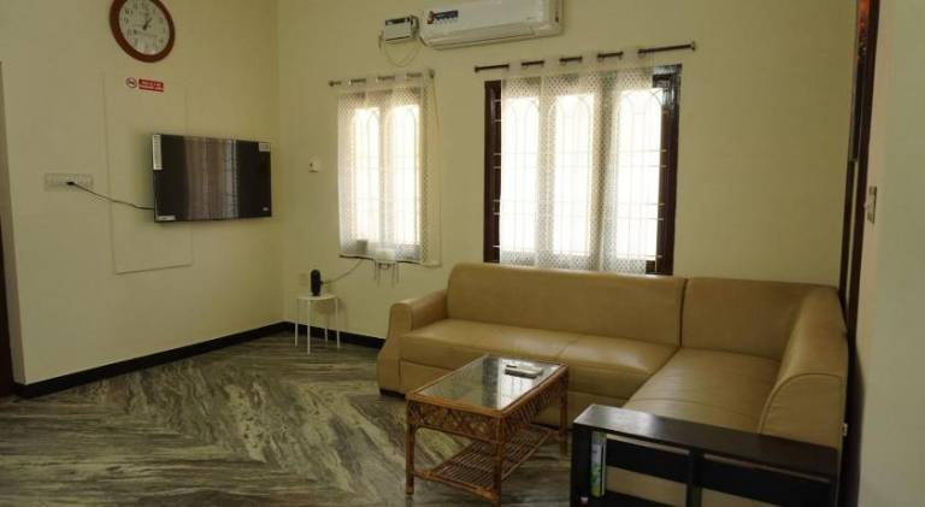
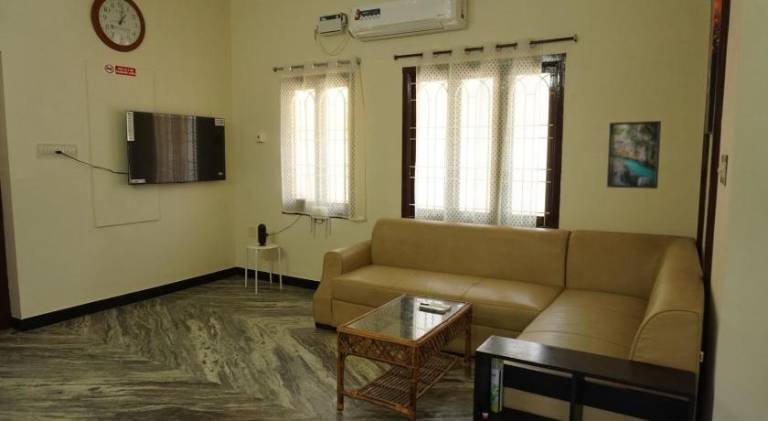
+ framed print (633, 155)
